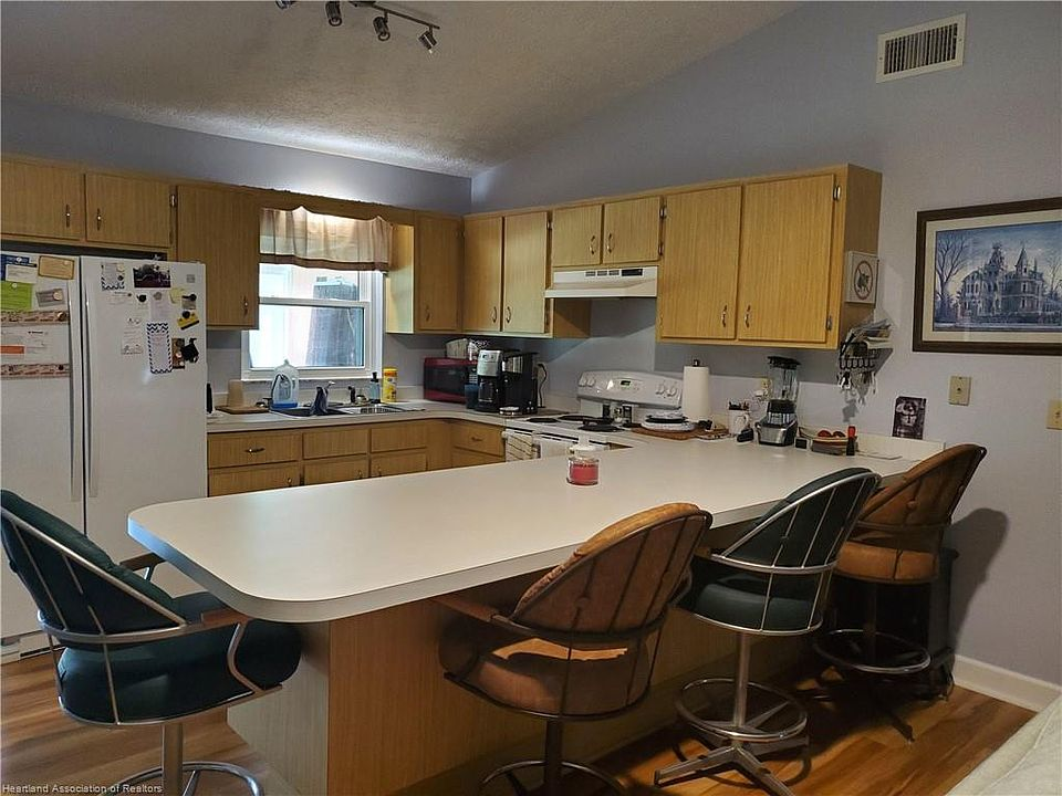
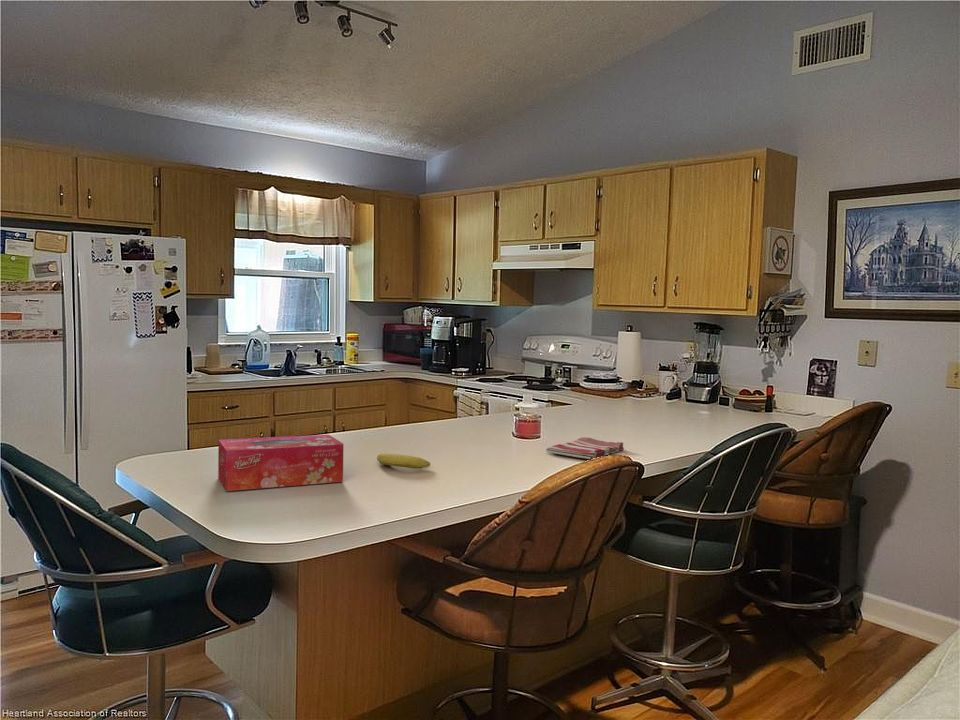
+ tissue box (280, 460)
+ fruit (398, 458)
+ dish towel (585, 447)
